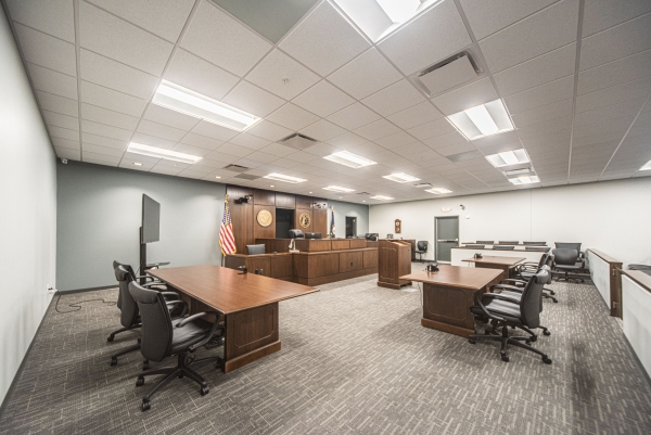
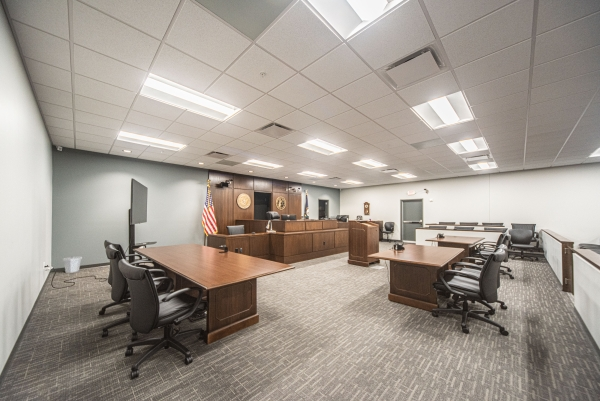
+ trash can (72, 264)
